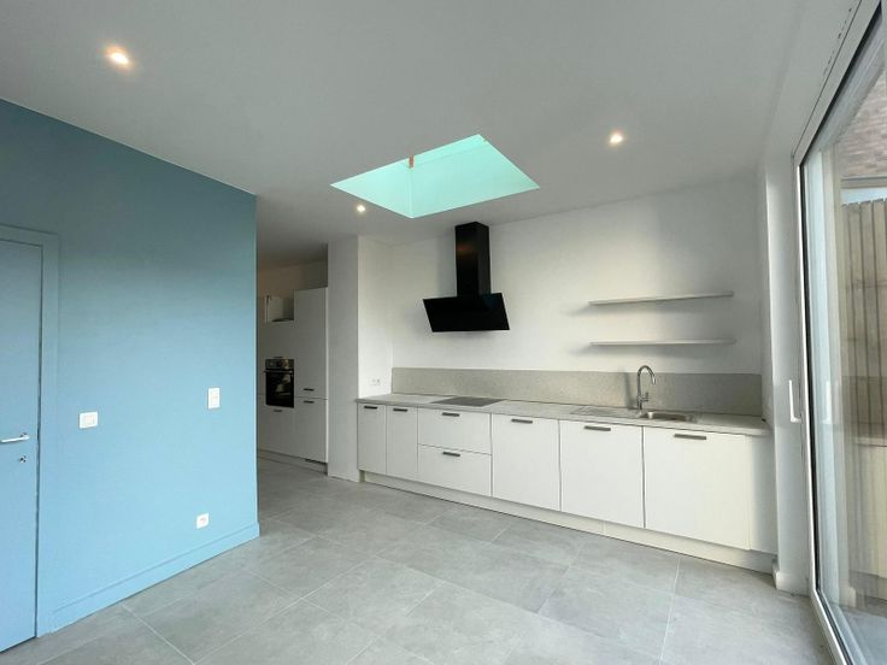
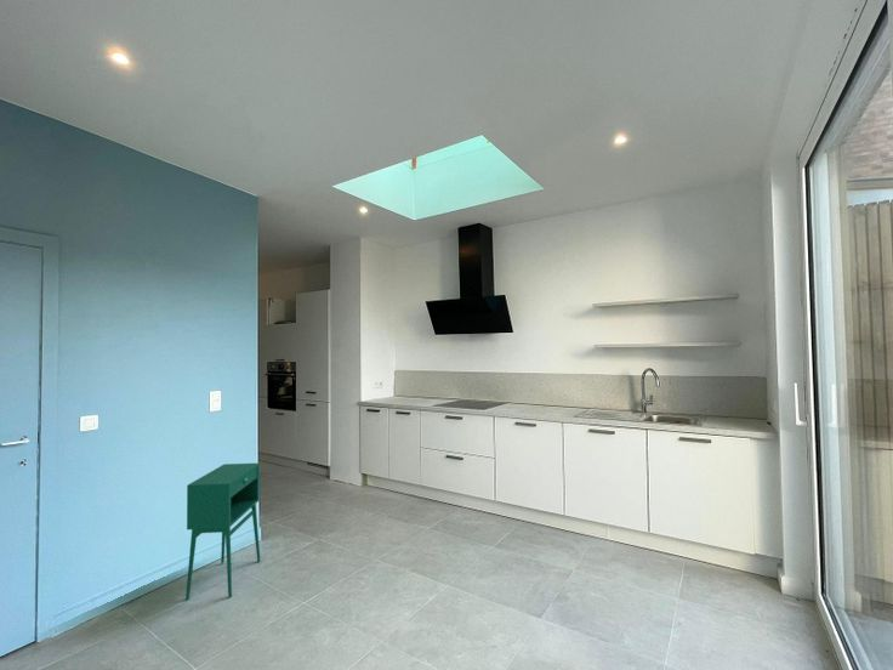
+ storage cabinet (226, 526)
